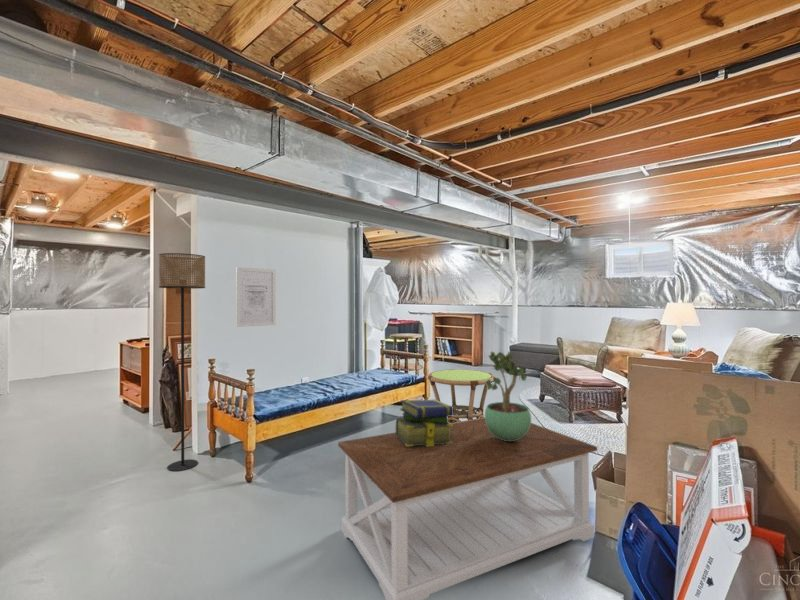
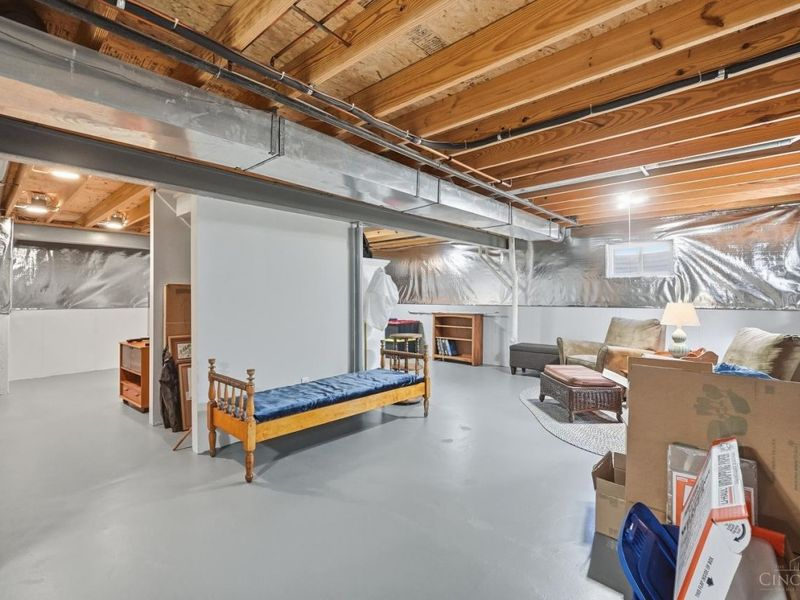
- floor lamp (182, 360)
- coffee table (465, 489)
- stack of books (424, 419)
- potted plant (508, 395)
- side table (461, 408)
- wall art (256, 297)
